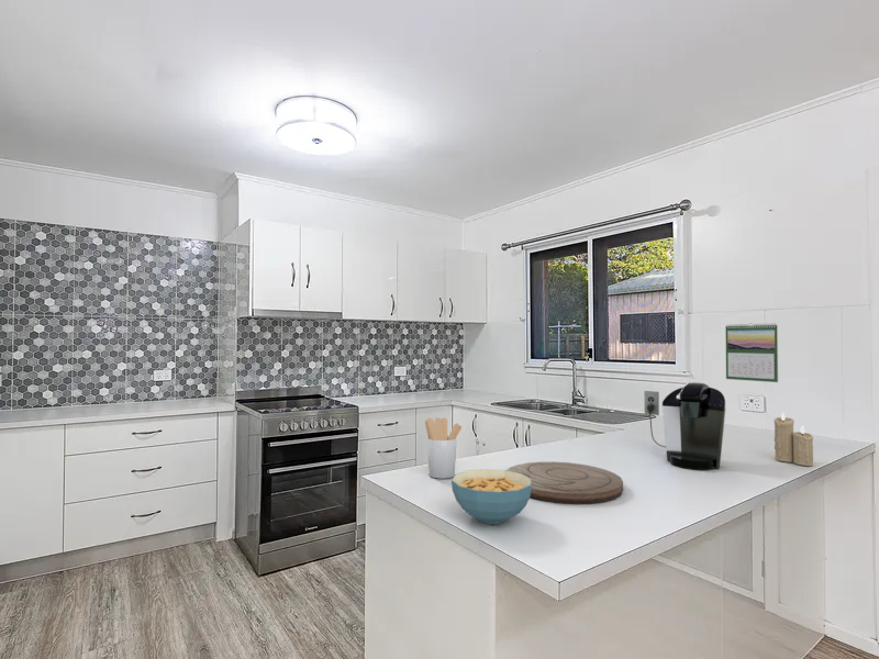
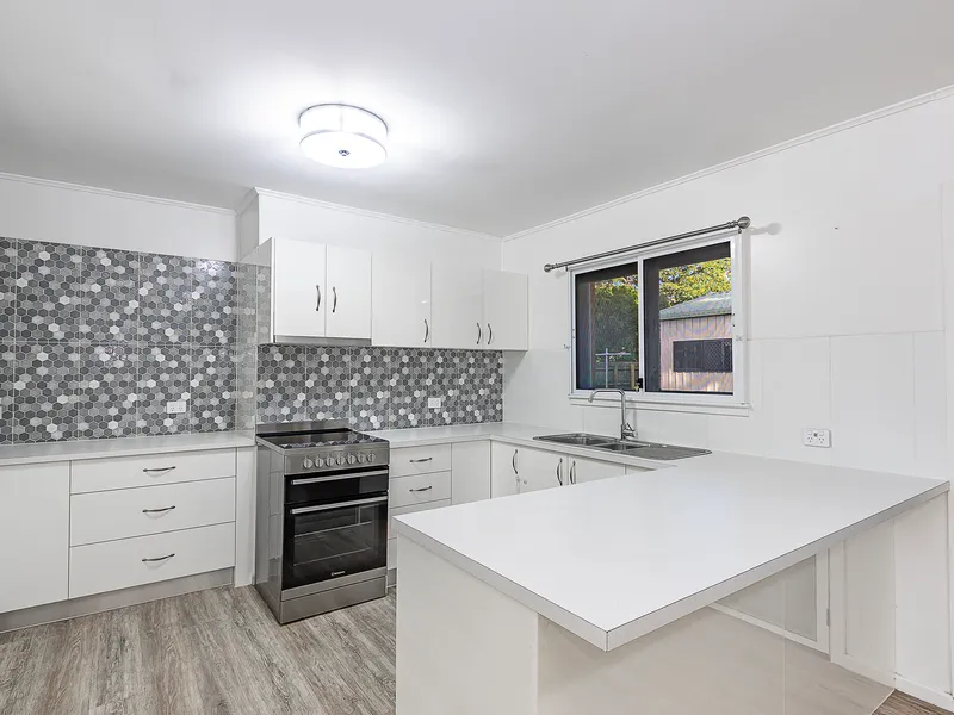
- cutting board (561, 480)
- utensil holder (439, 445)
- calendar (750, 351)
- coffee maker (678, 421)
- candle (793, 437)
- cereal bowl (491, 499)
